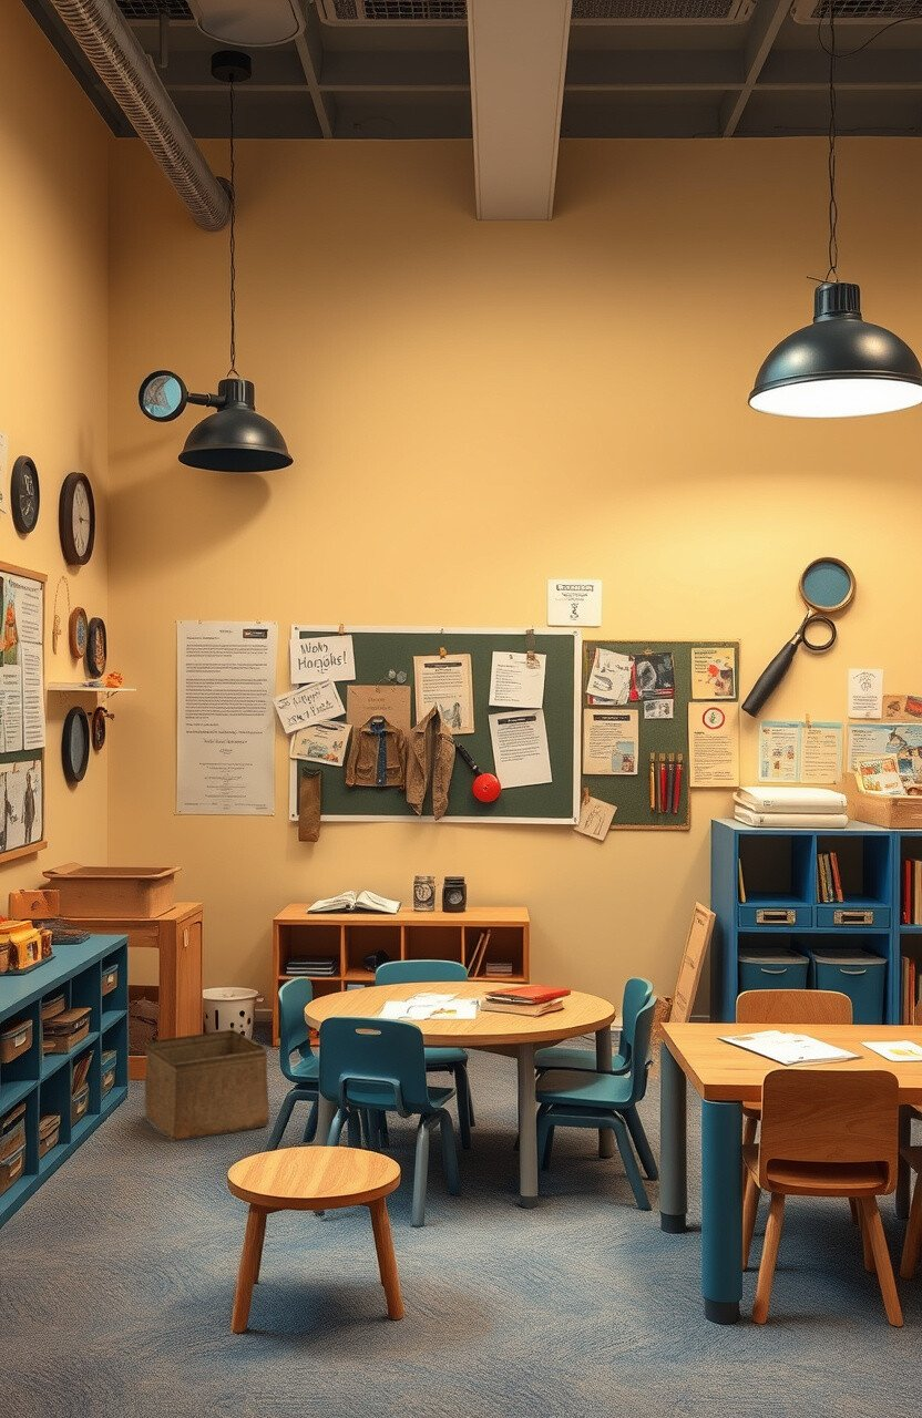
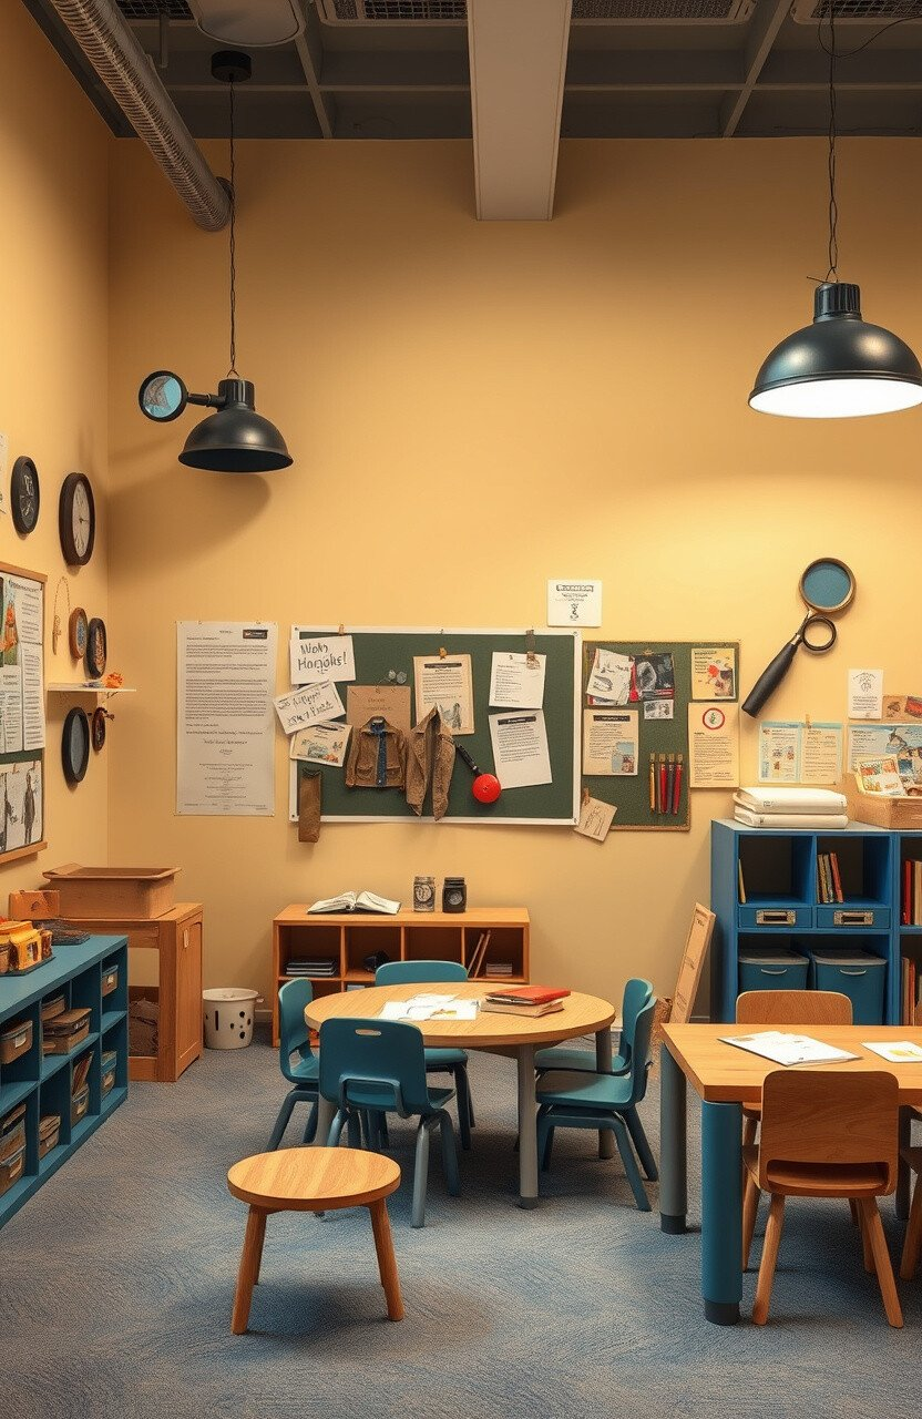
- storage bin (205, 1082)
